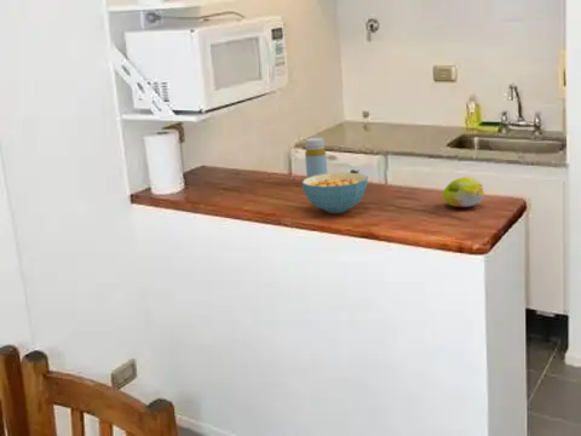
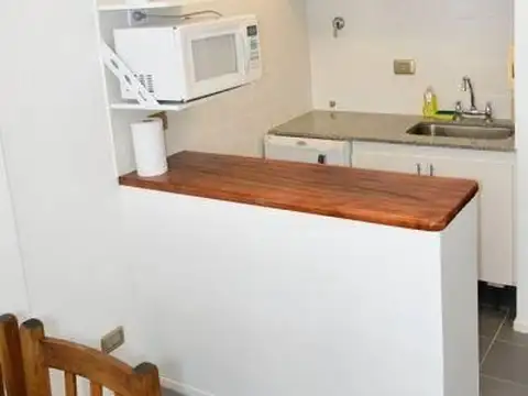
- cereal bowl (335, 195)
- bottle (316, 160)
- fruit (462, 191)
